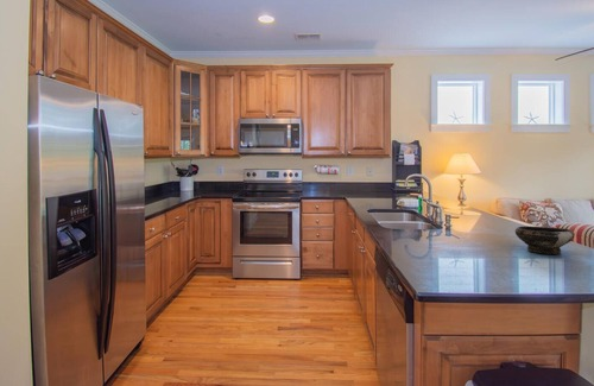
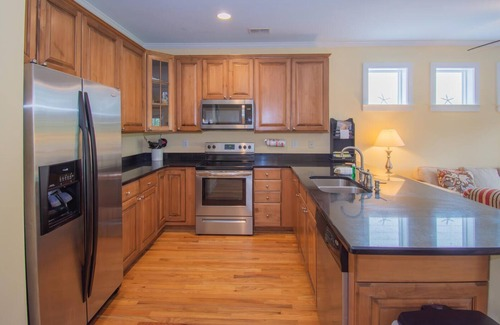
- bowl (543, 240)
